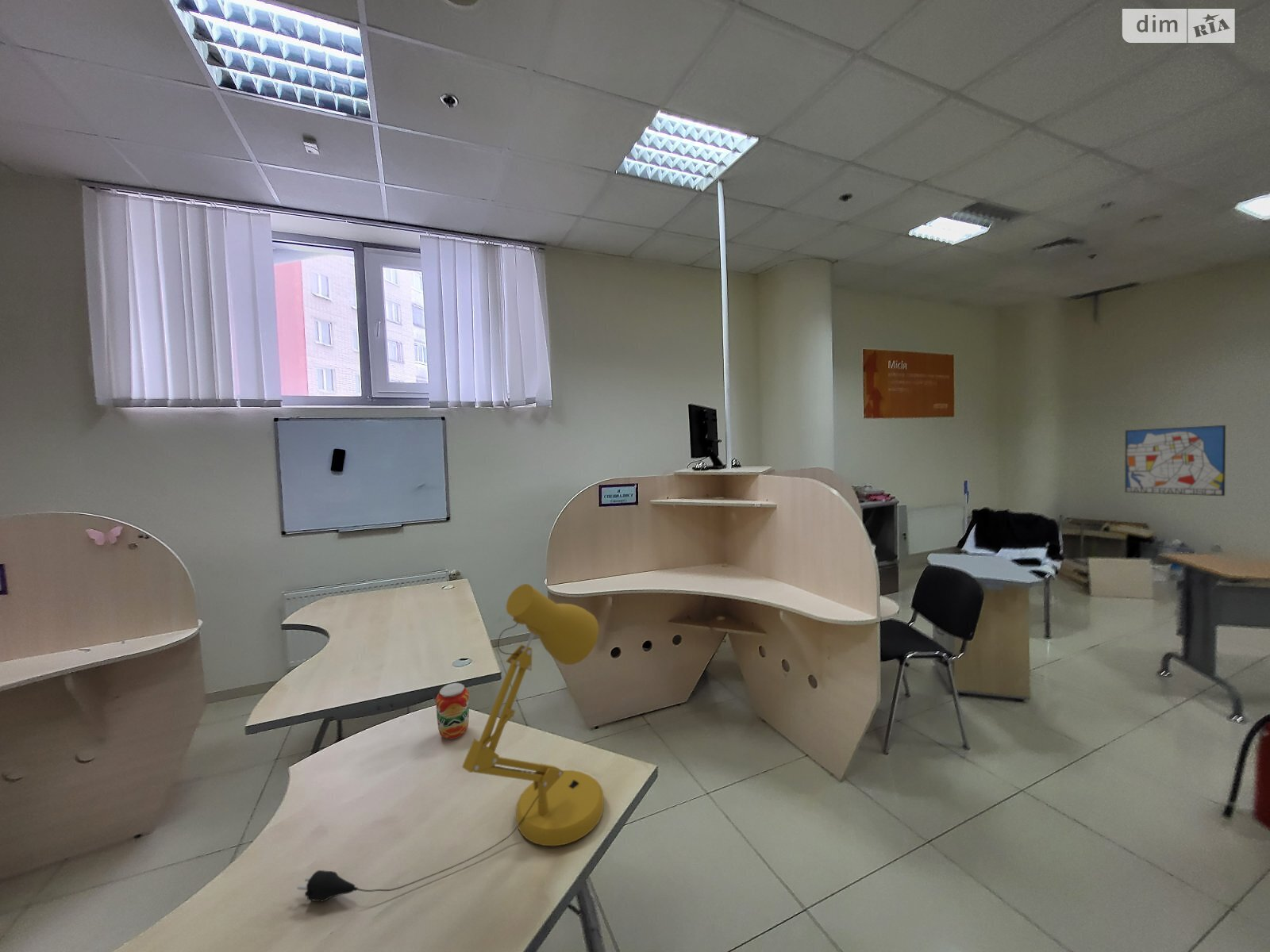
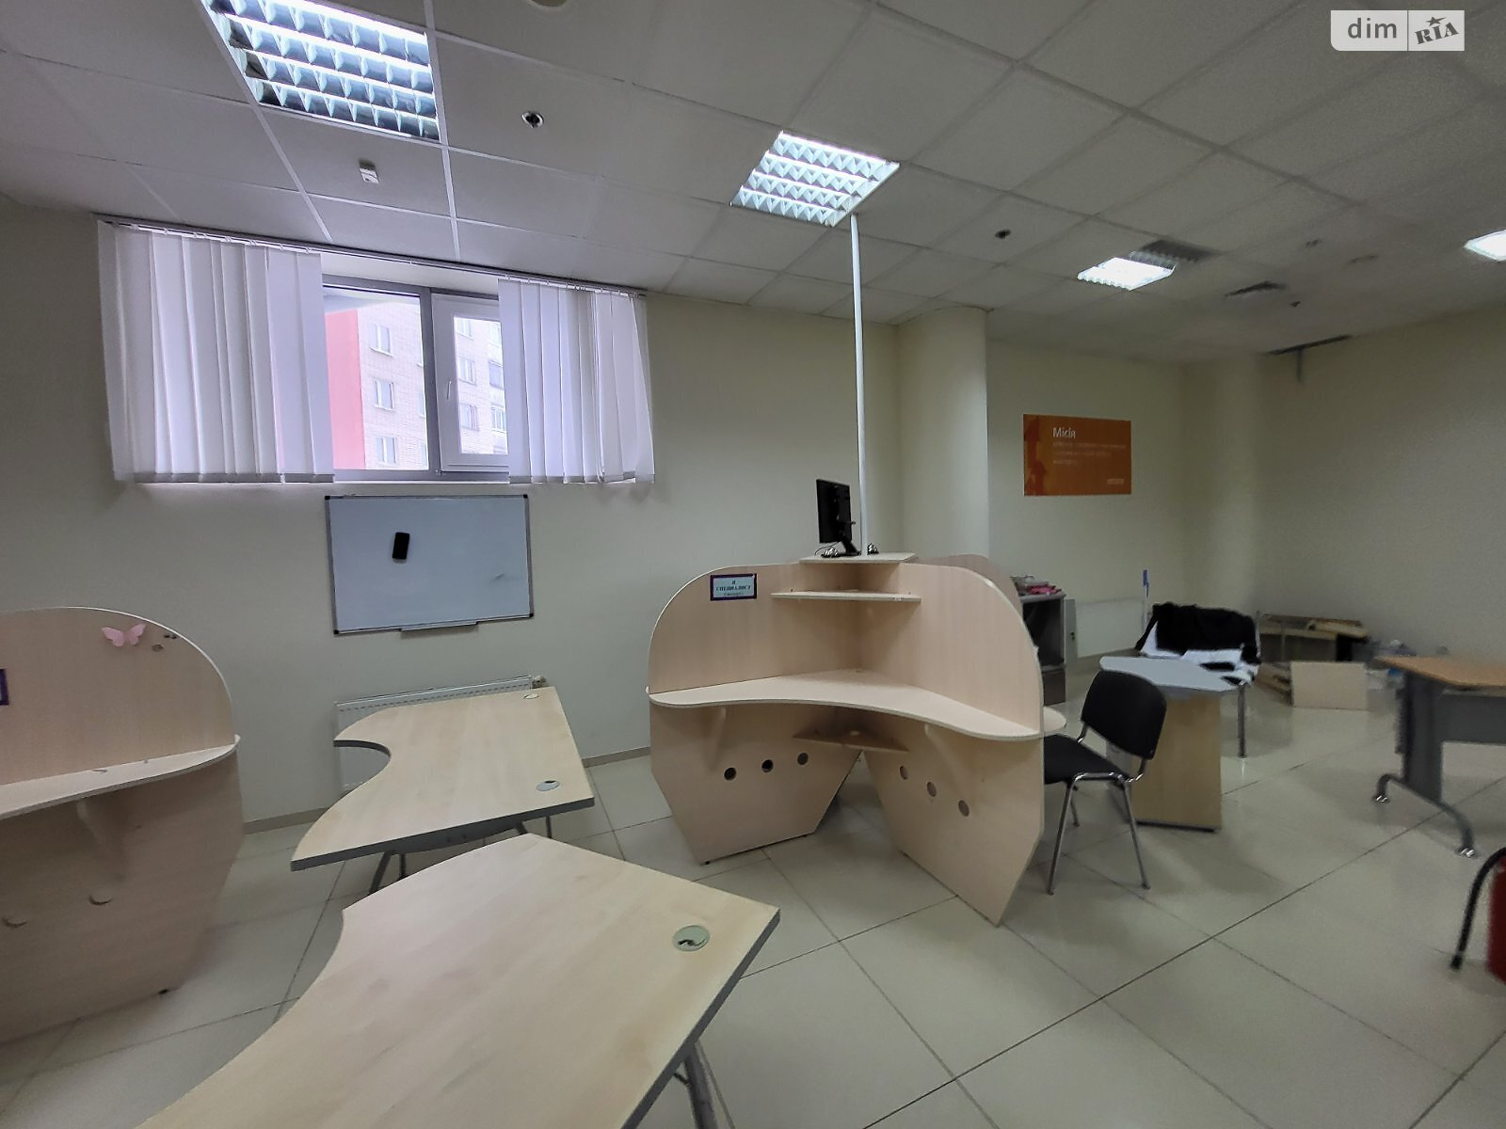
- desk lamp (487, 722)
- wall art (1172, 461)
- beverage can (453, 711)
